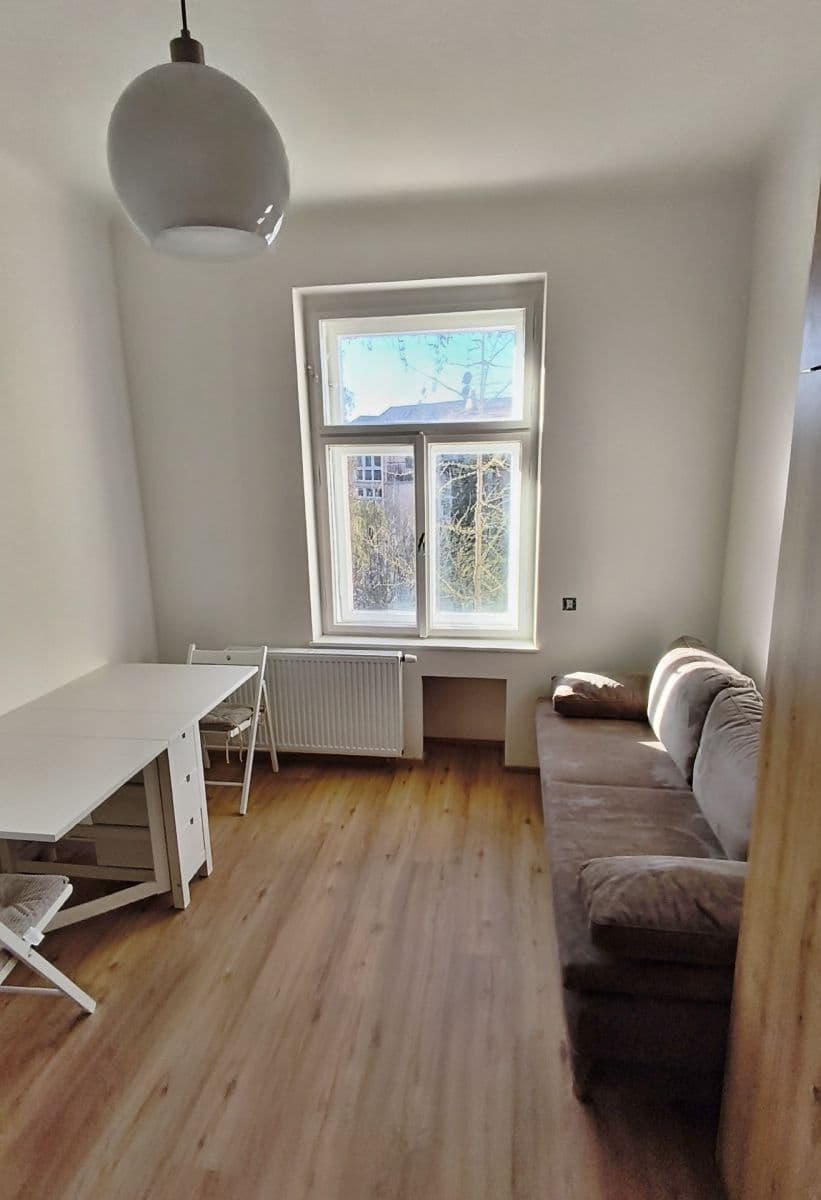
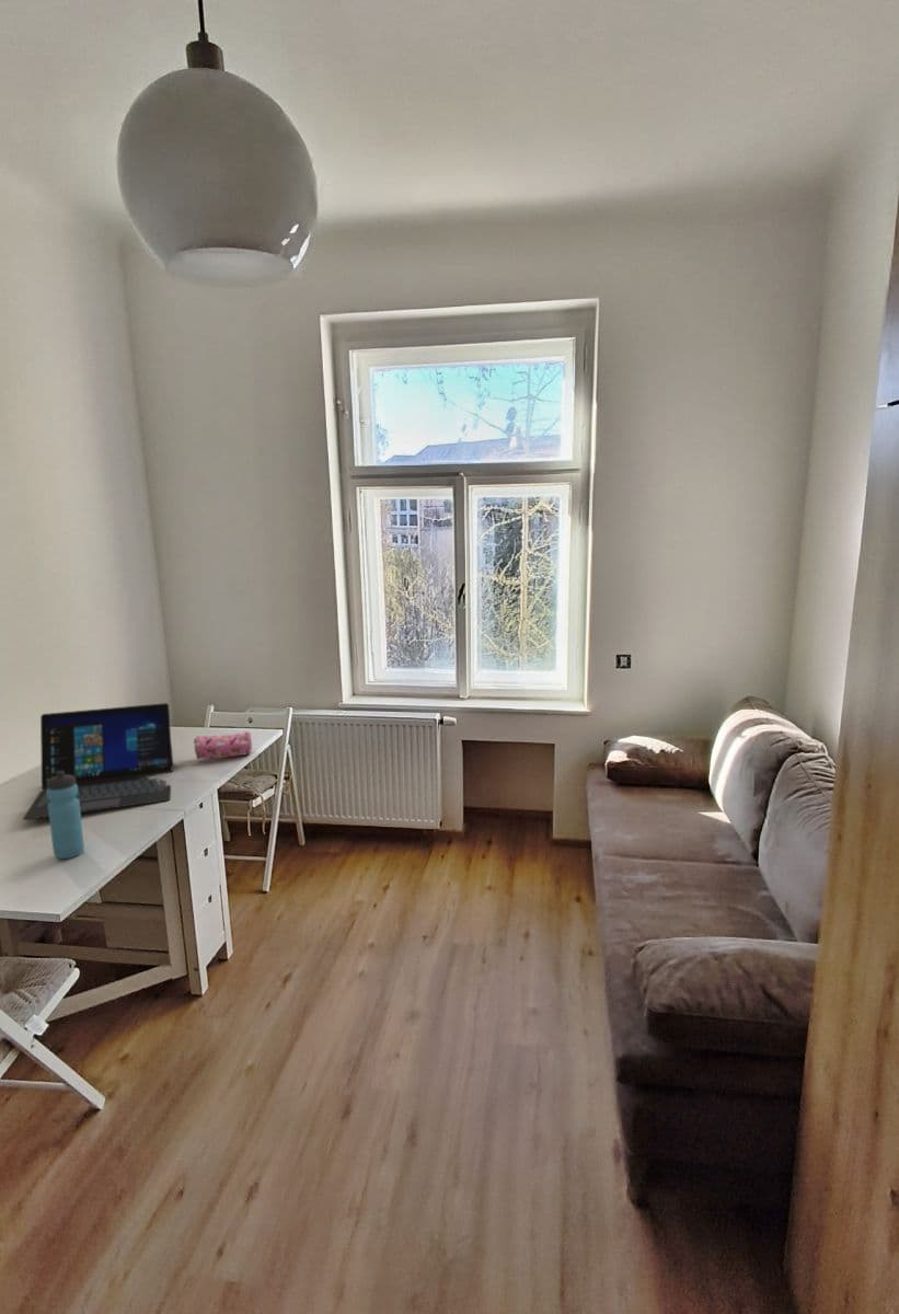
+ water bottle (65, 812)
+ pencil case (222, 745)
+ laptop (103, 754)
